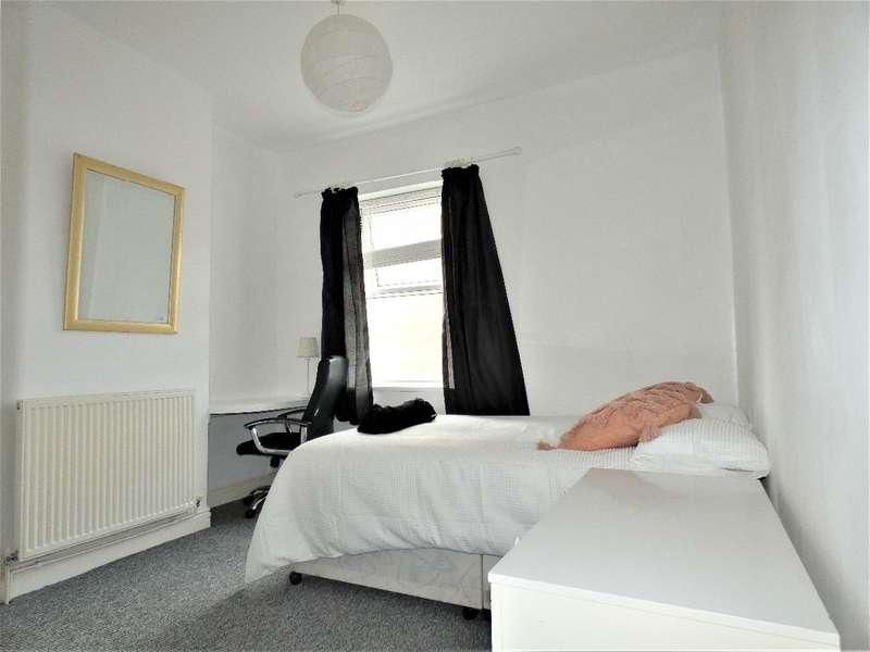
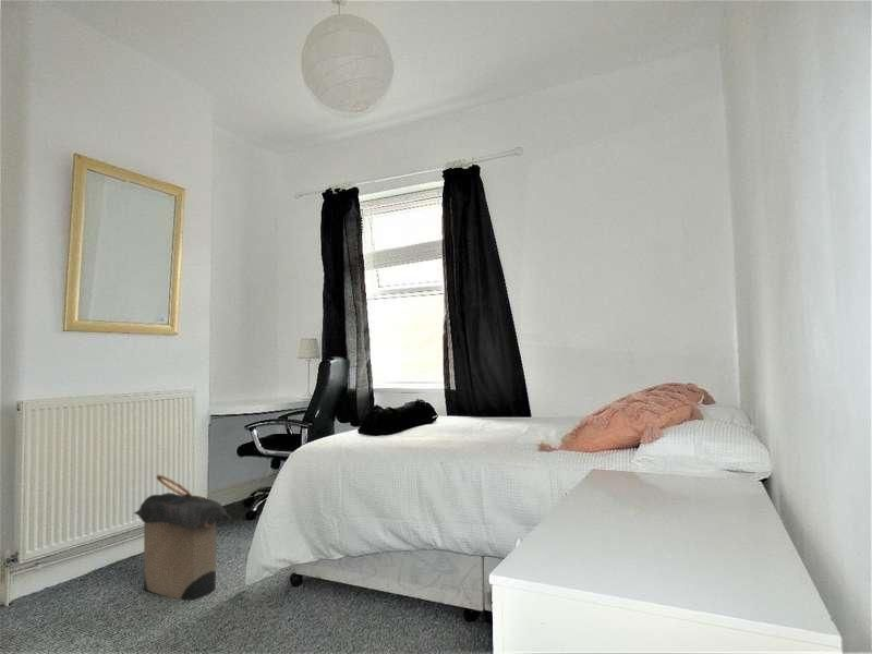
+ laundry hamper (183, 530)
